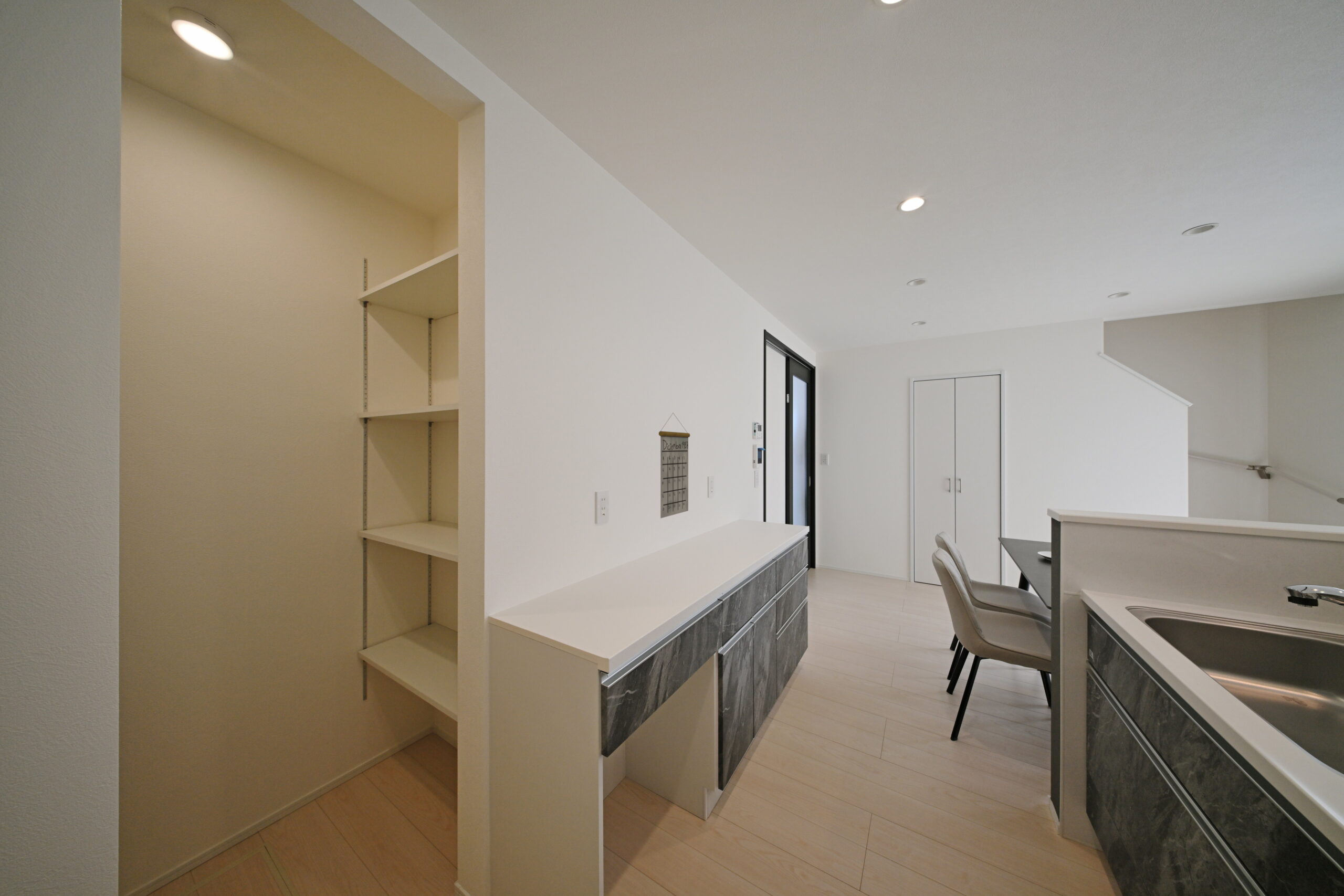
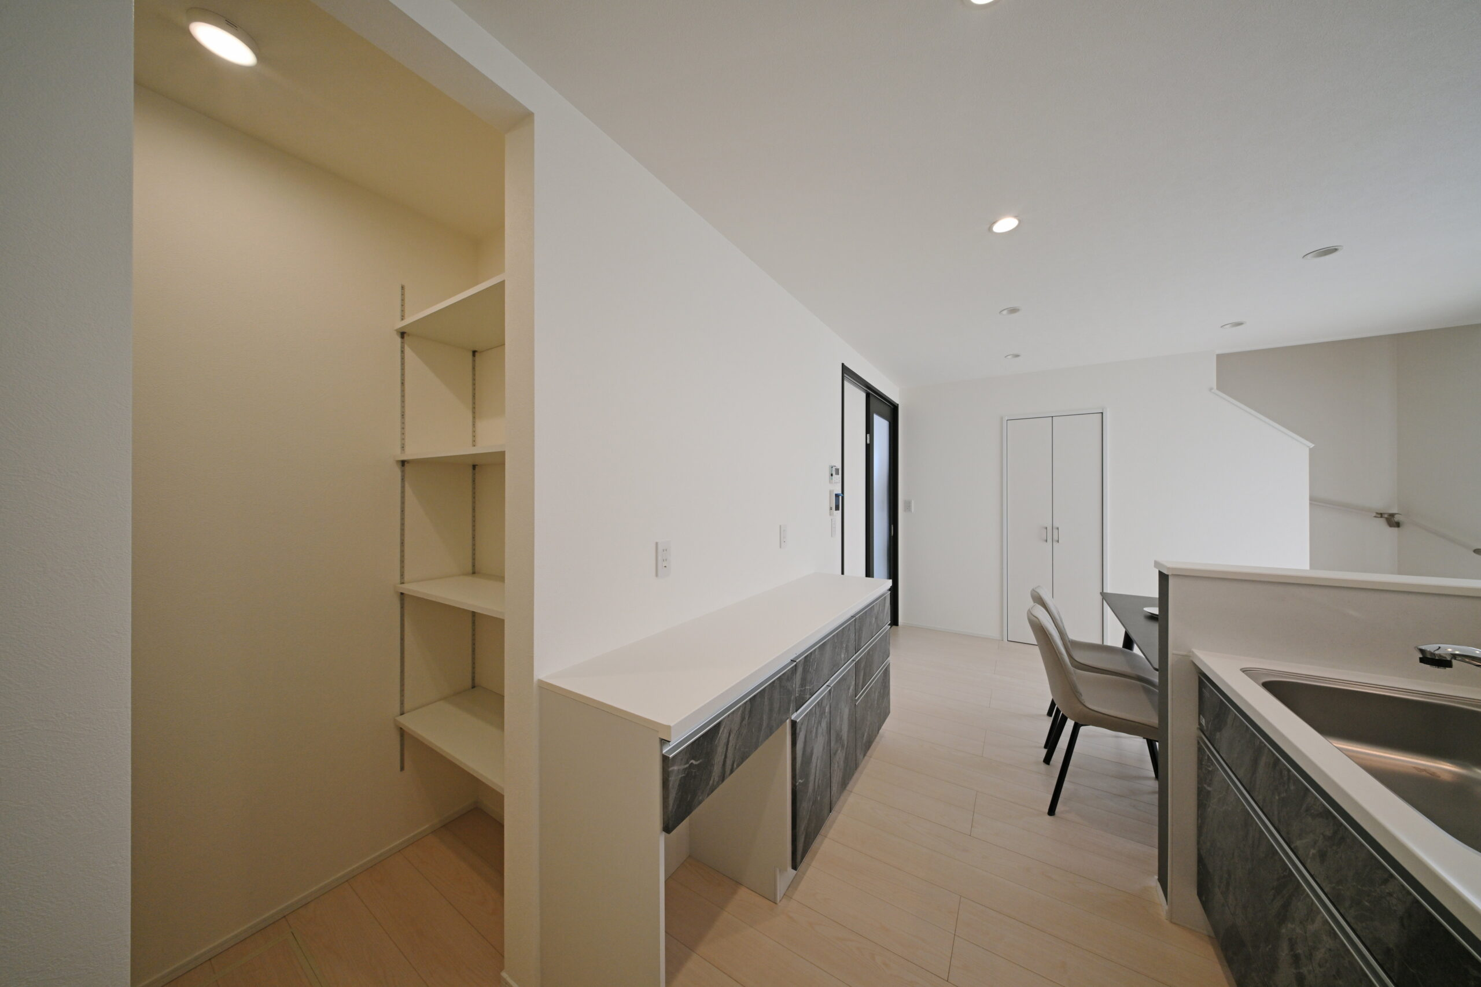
- calendar (675, 463)
